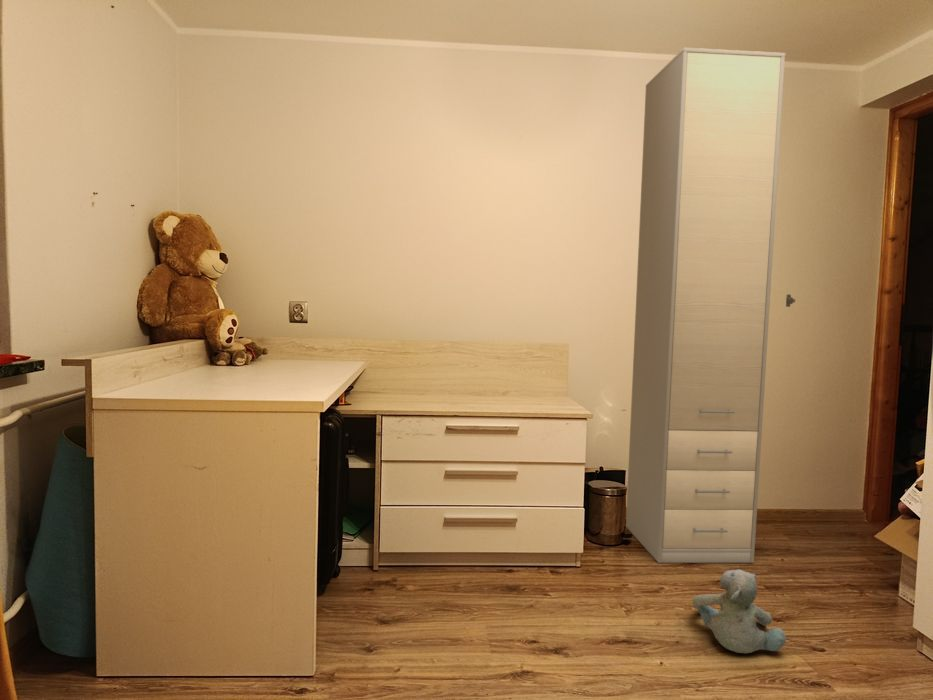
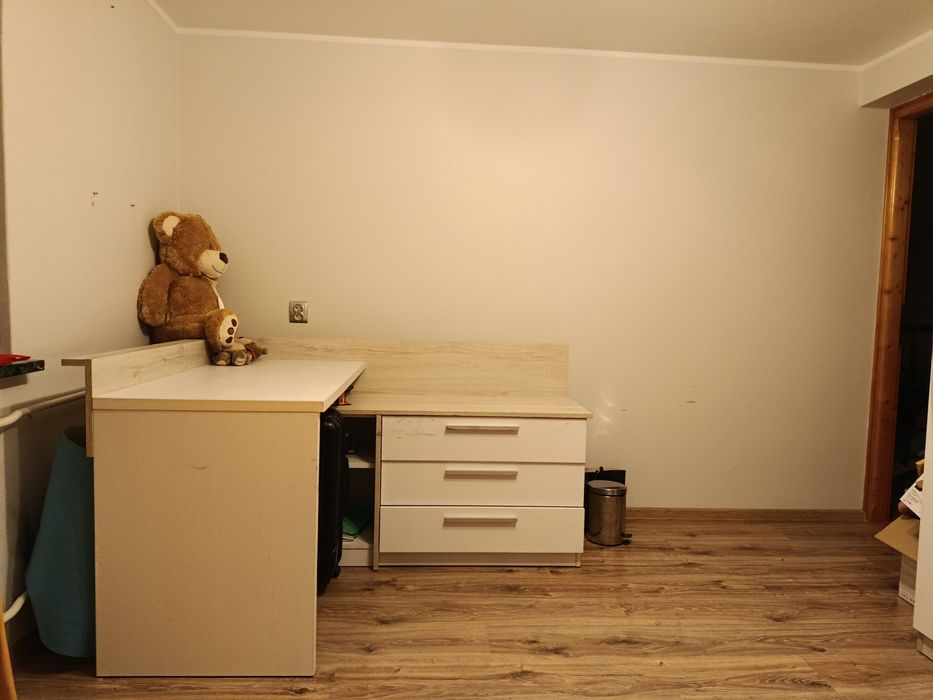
- plush toy (737, 598)
- wardrobe (731, 314)
